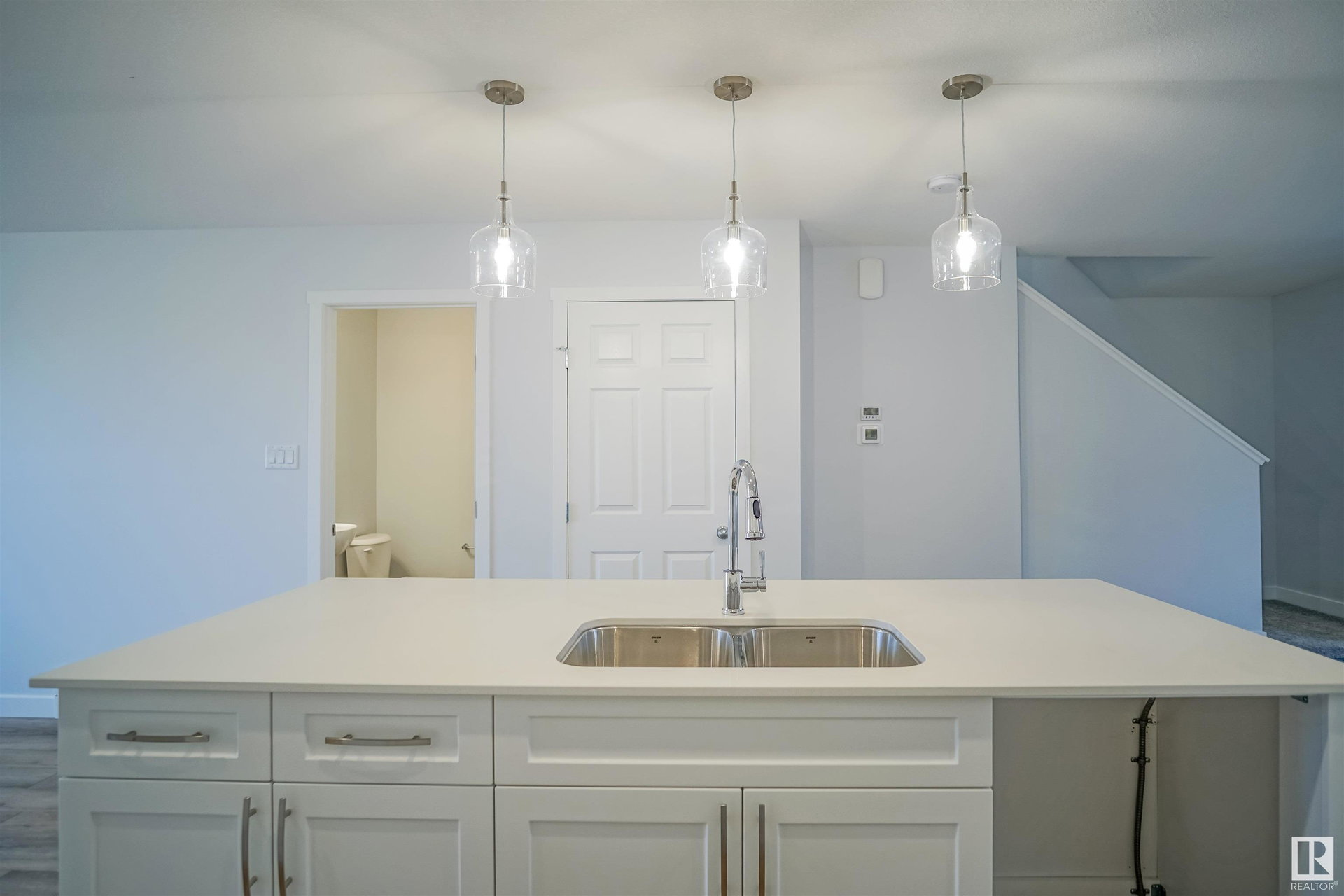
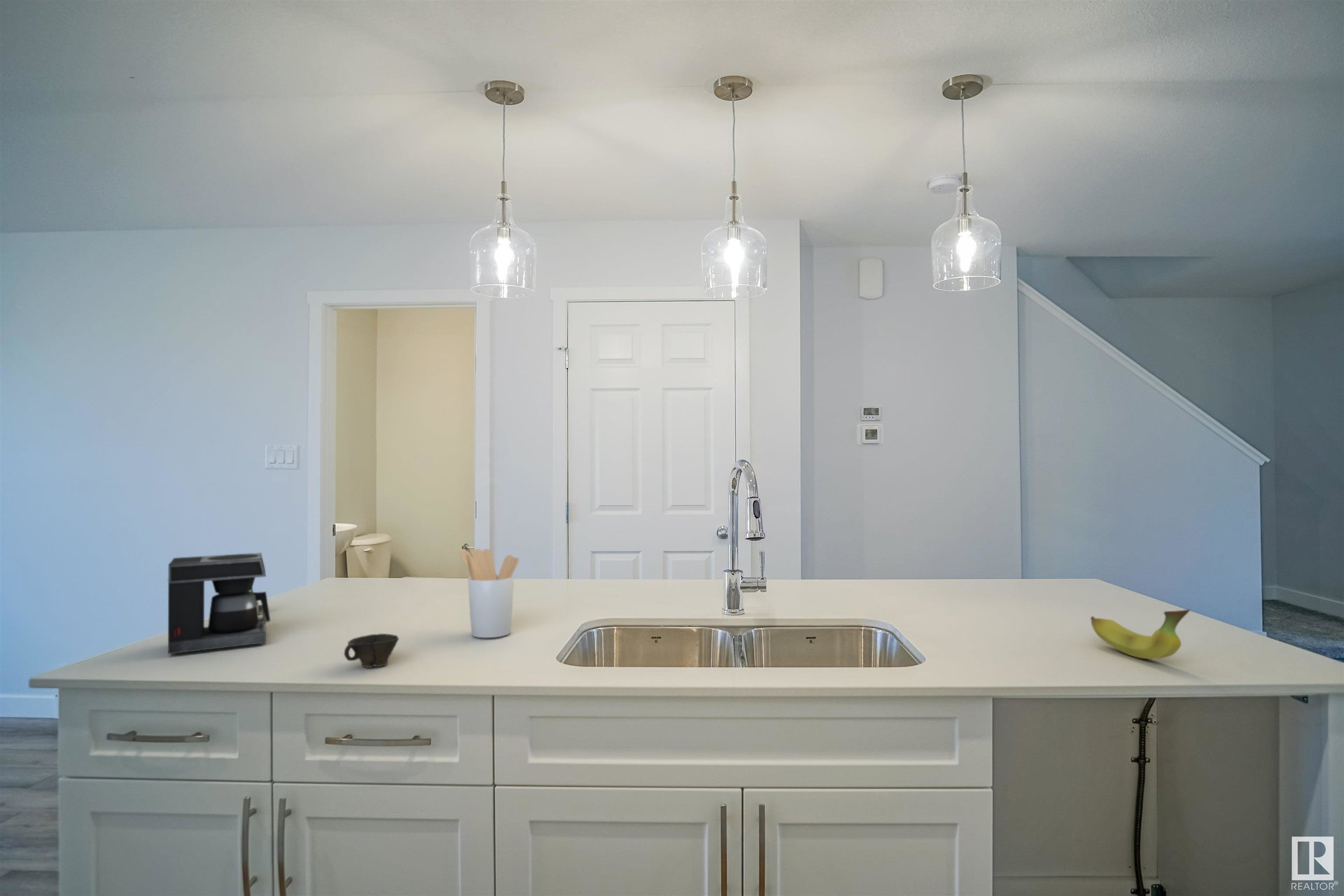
+ utensil holder (486, 589)
+ cup (370, 652)
+ fruit (1131, 631)
+ coffee maker (224, 591)
